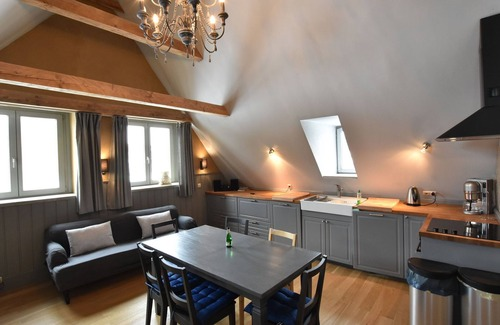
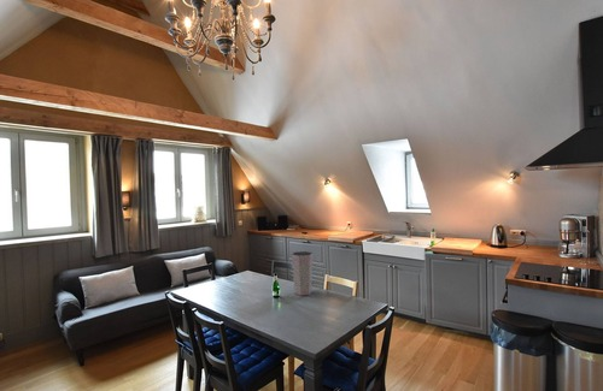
+ vase (303, 273)
